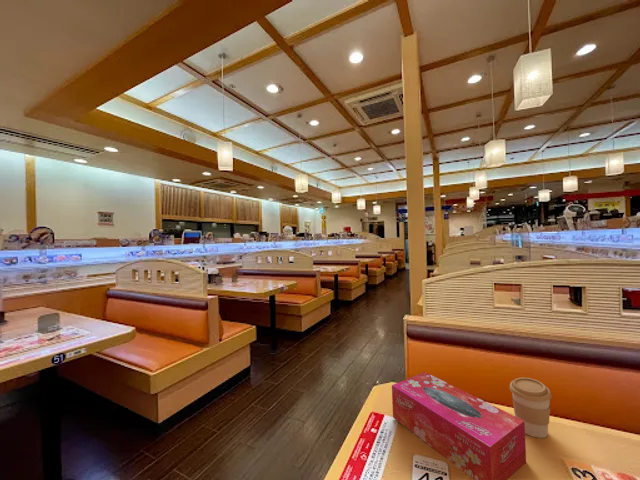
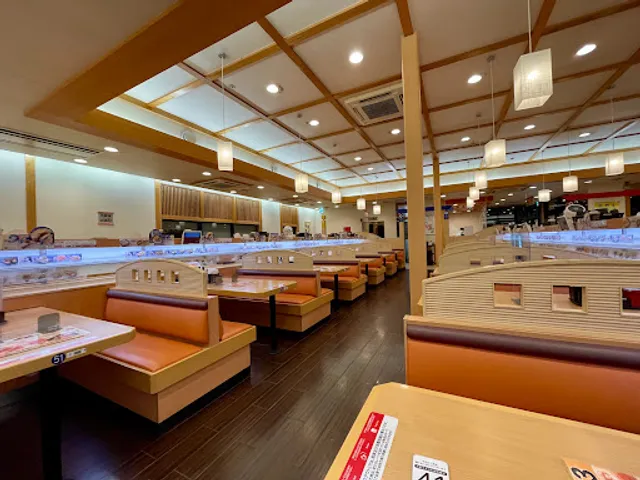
- coffee cup (530, 405)
- tissue box (450, 418)
